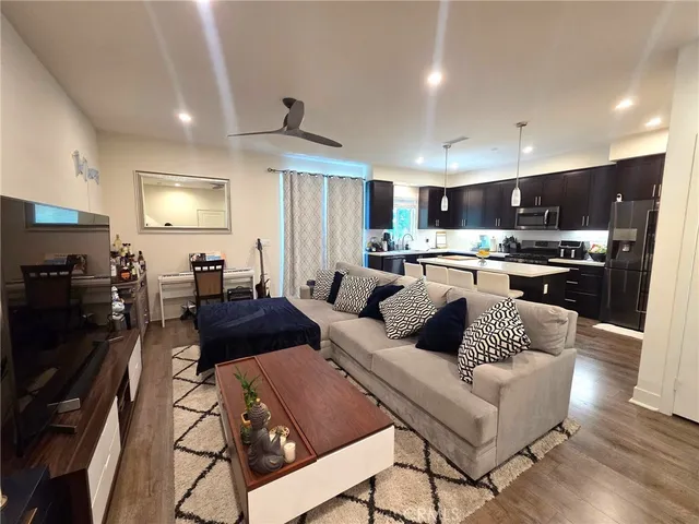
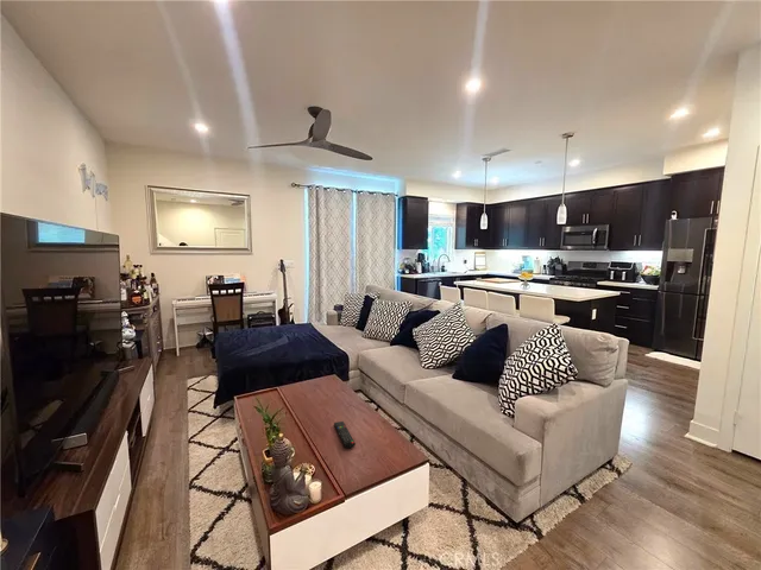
+ remote control (344, 433)
